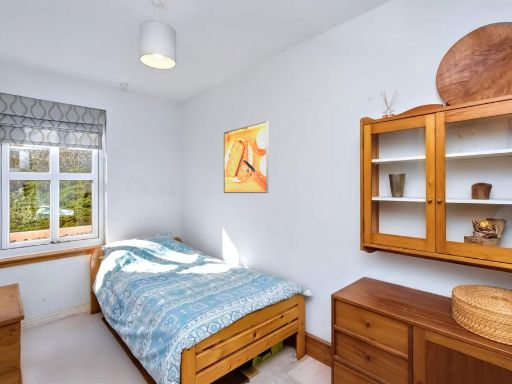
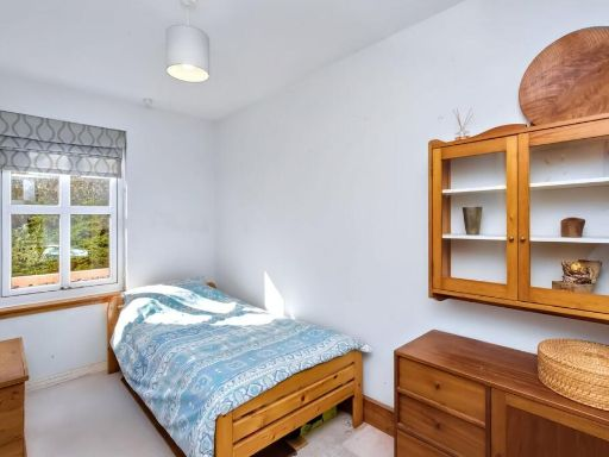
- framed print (244, 160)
